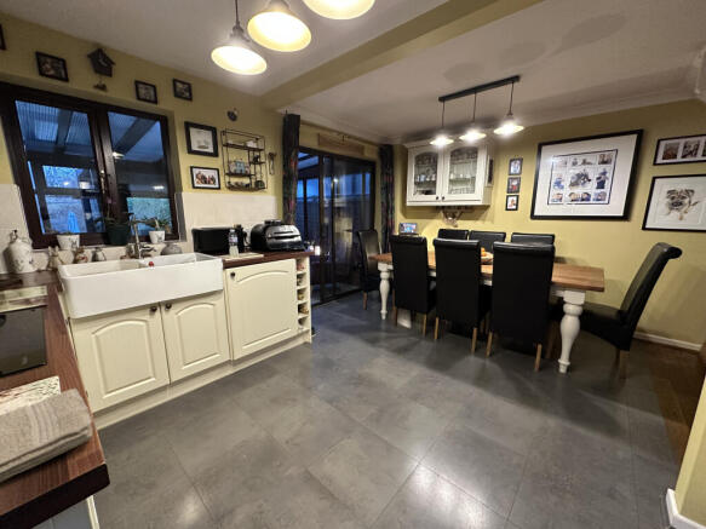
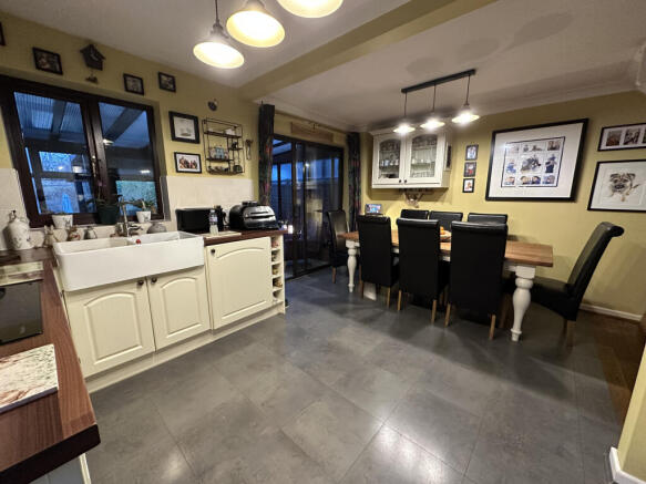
- washcloth (38, 427)
